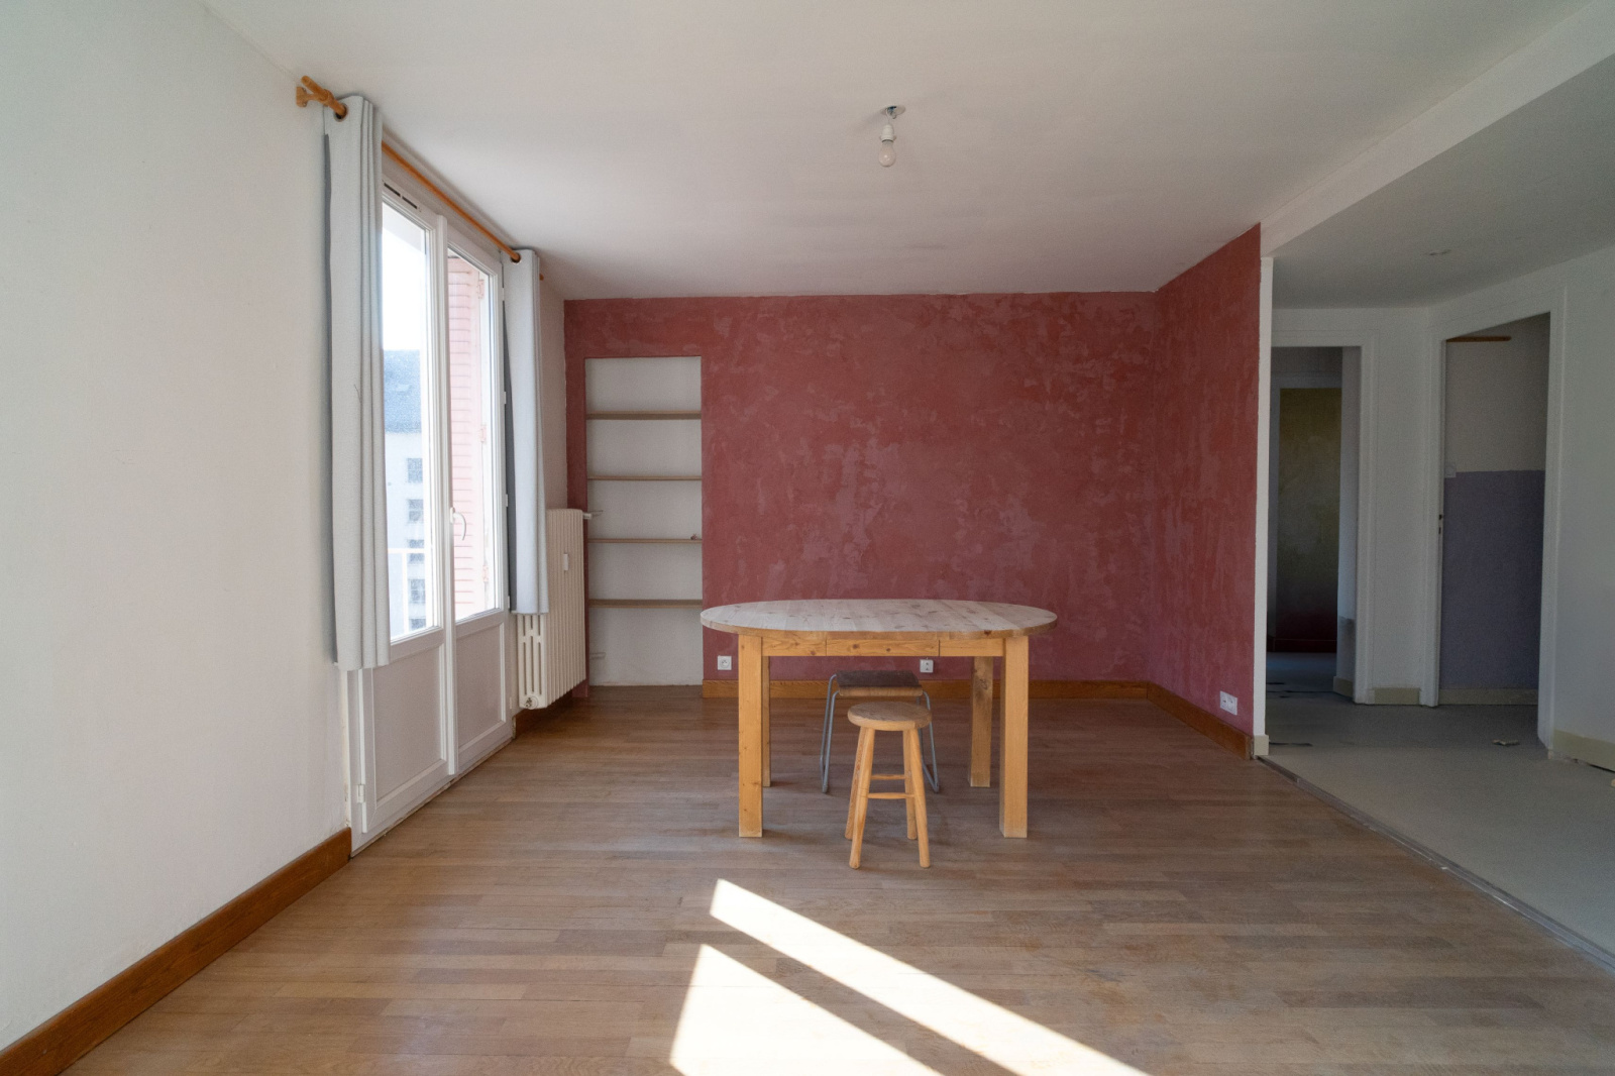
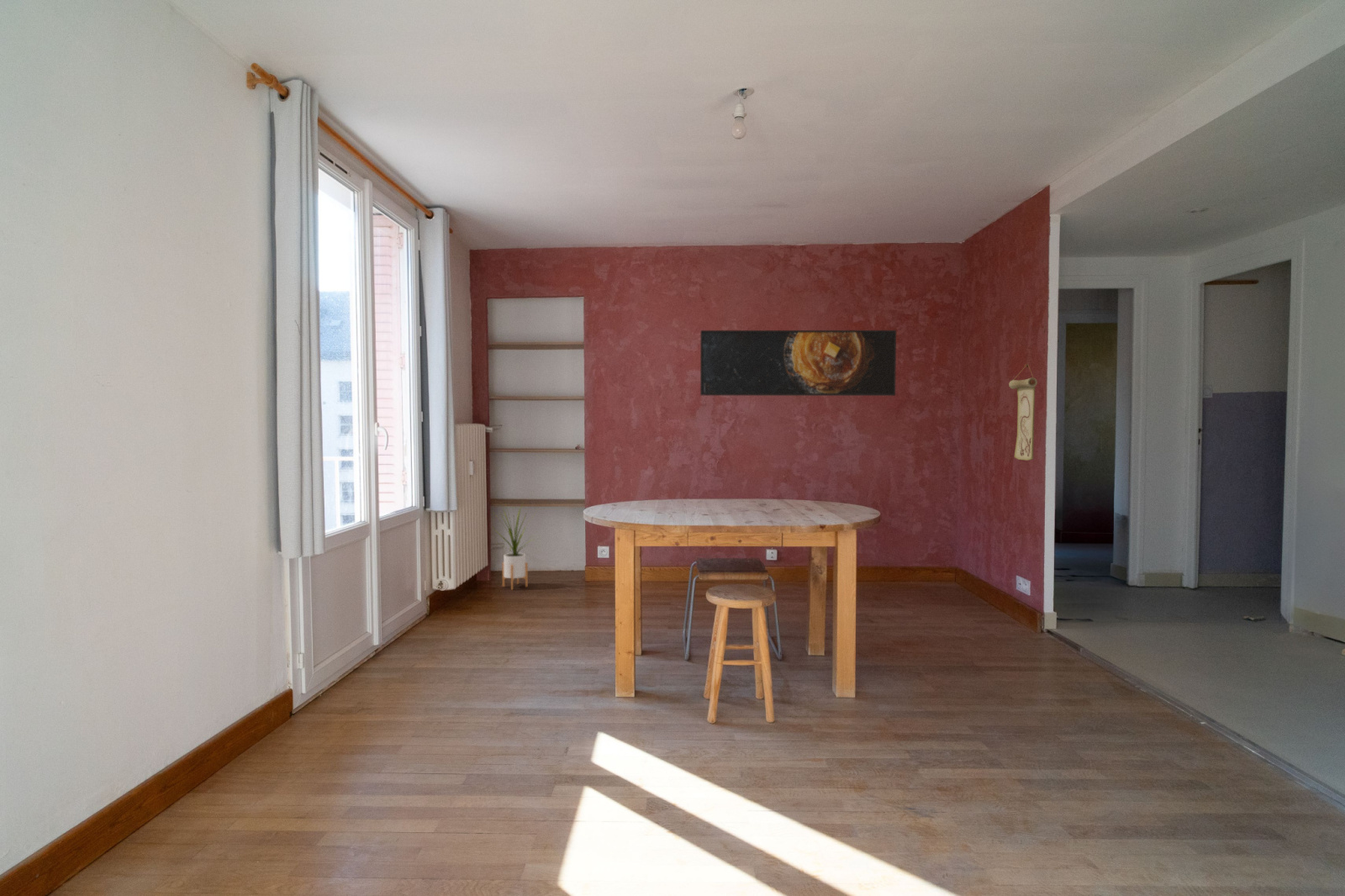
+ wall scroll (1022, 412)
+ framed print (798, 362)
+ house plant (515, 545)
